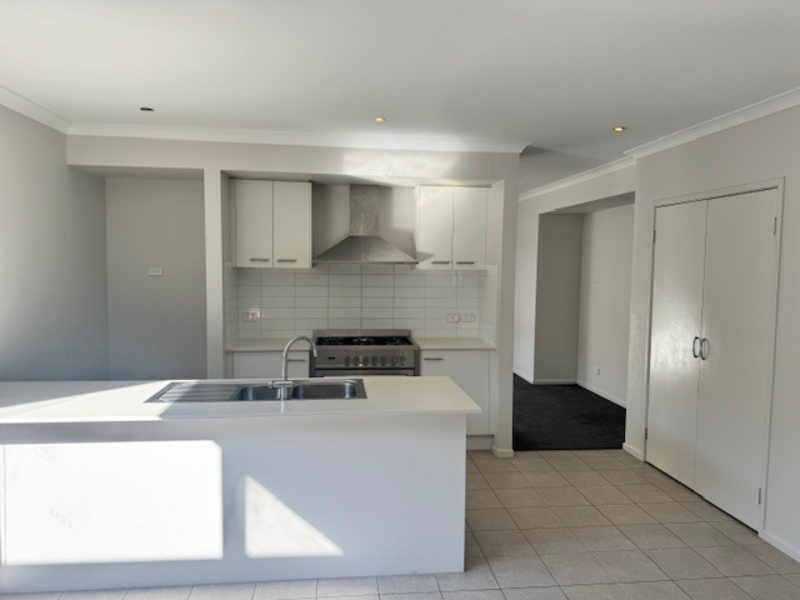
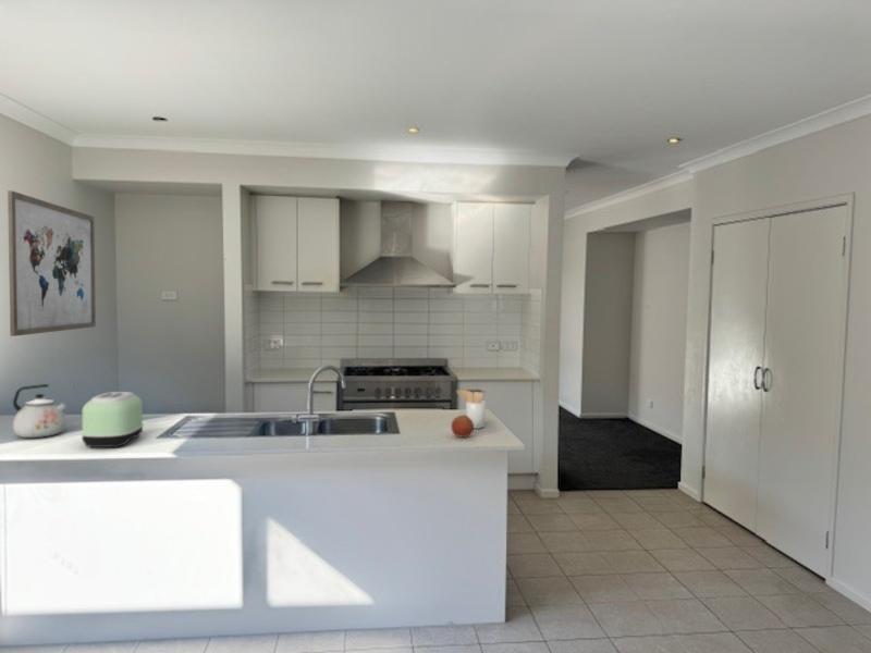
+ wall art (58, 268)
+ fruit (462, 426)
+ toaster (114, 417)
+ utensil holder (470, 407)
+ kettle (40, 409)
